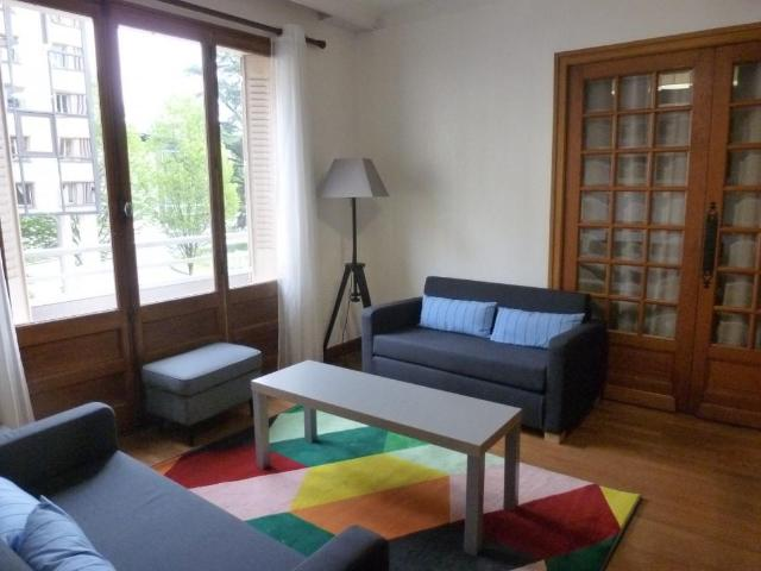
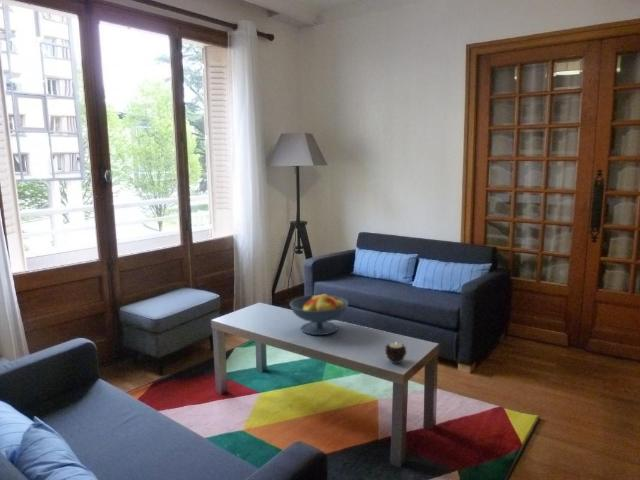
+ fruit bowl (319, 311)
+ candle (395, 351)
